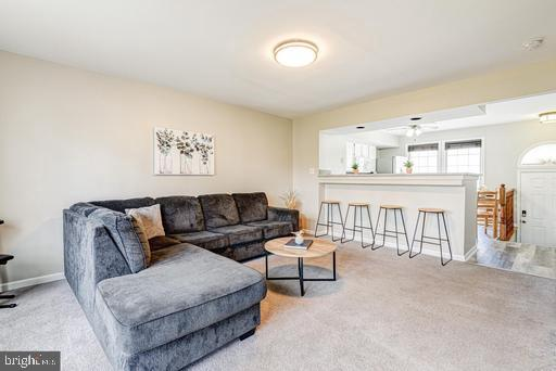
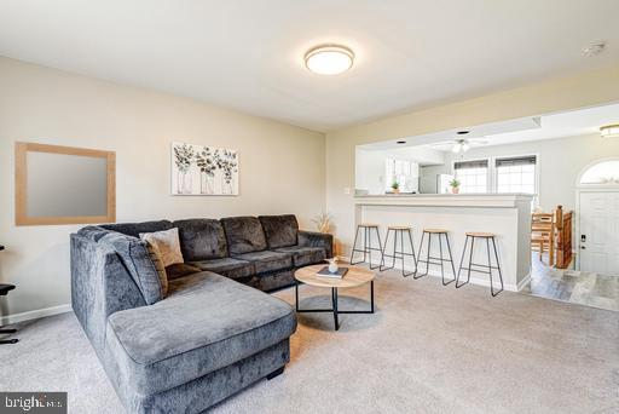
+ home mirror (69, 185)
